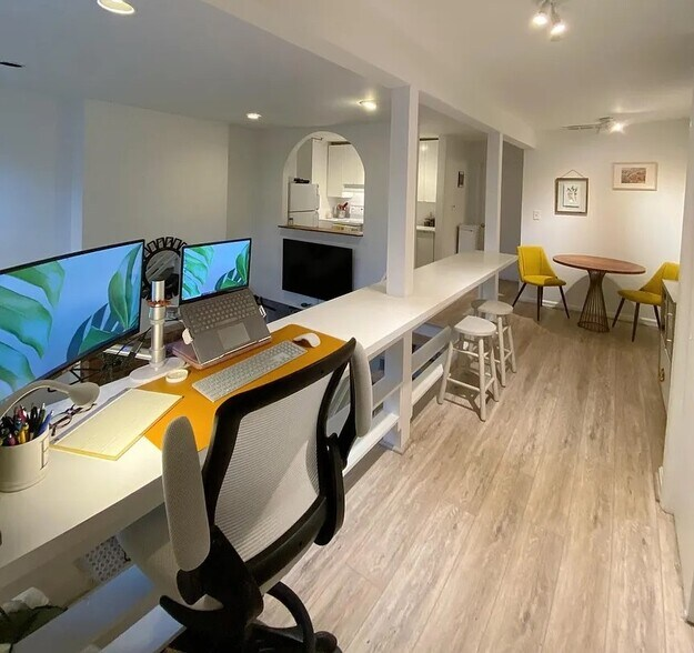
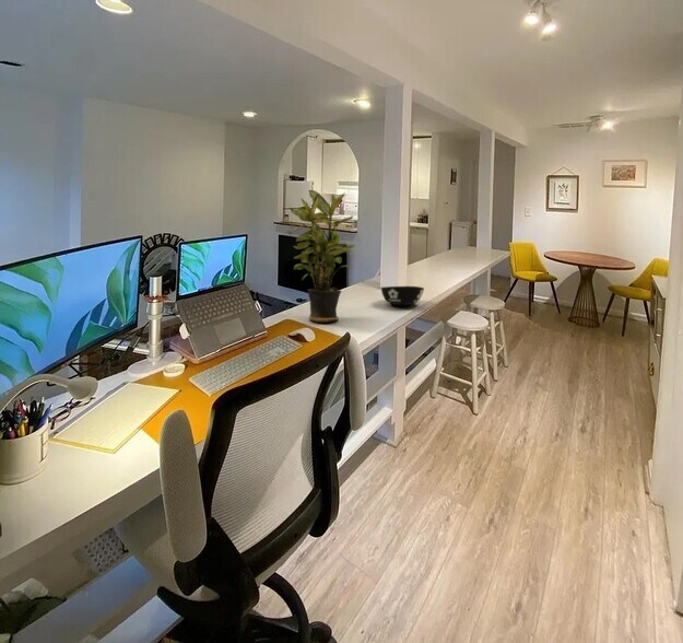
+ bowl (401, 295)
+ potted plant (319, 256)
